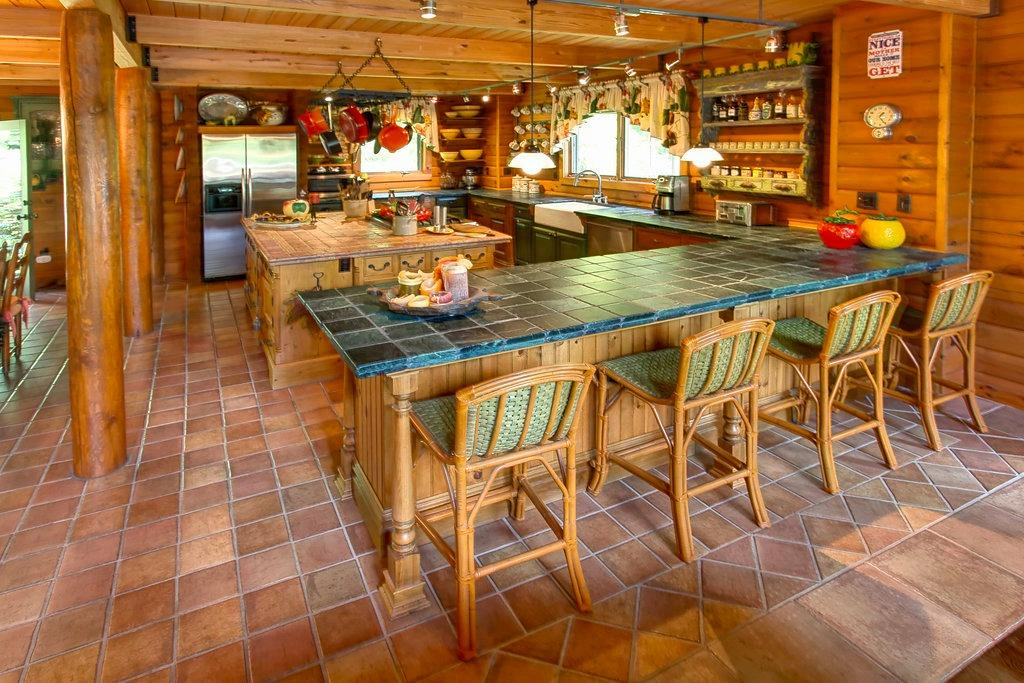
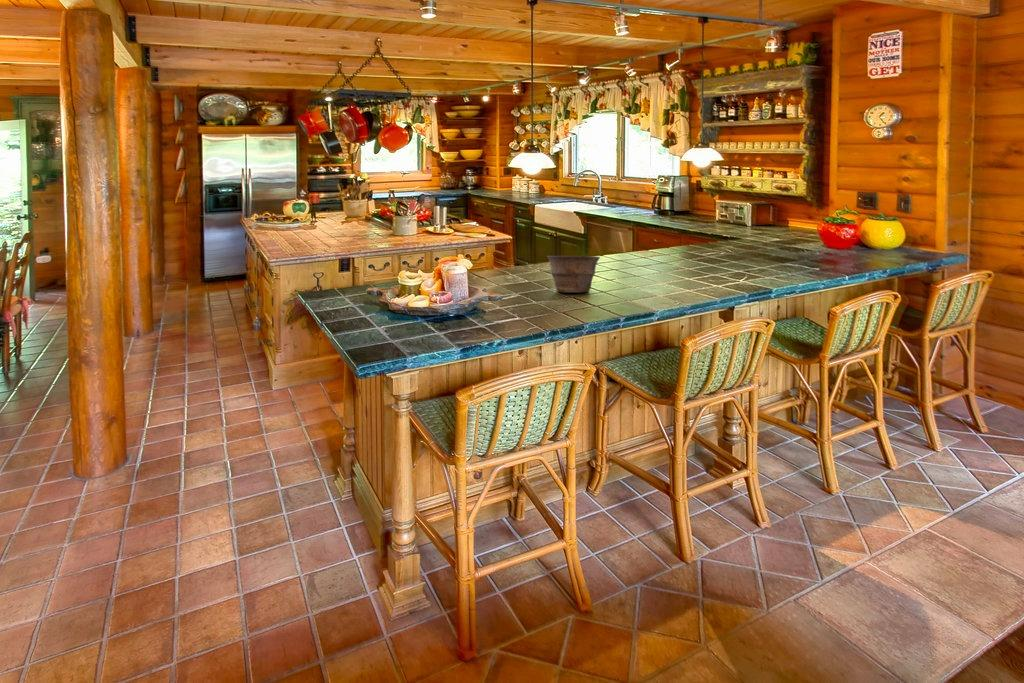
+ bowl (573, 273)
